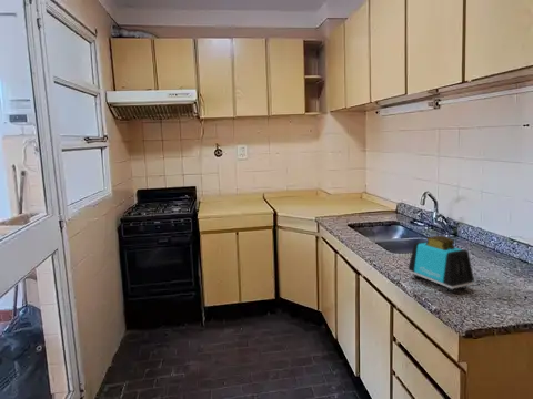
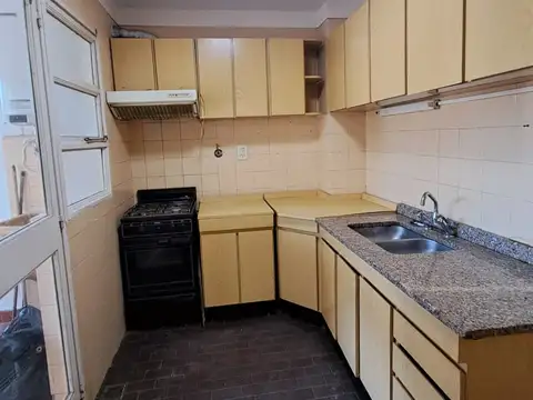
- toaster (439, 259)
